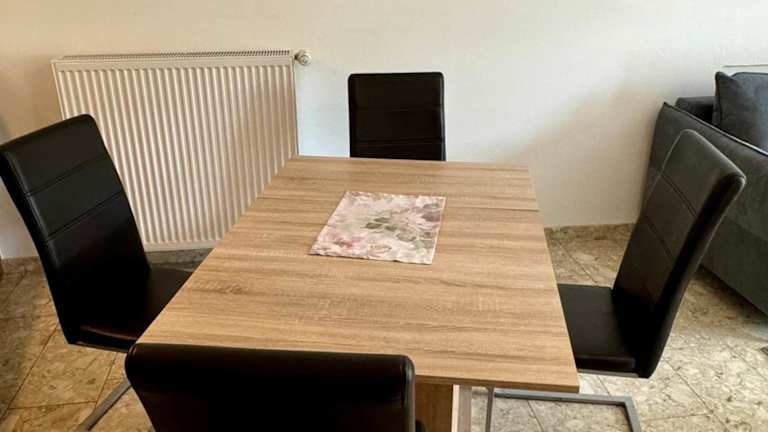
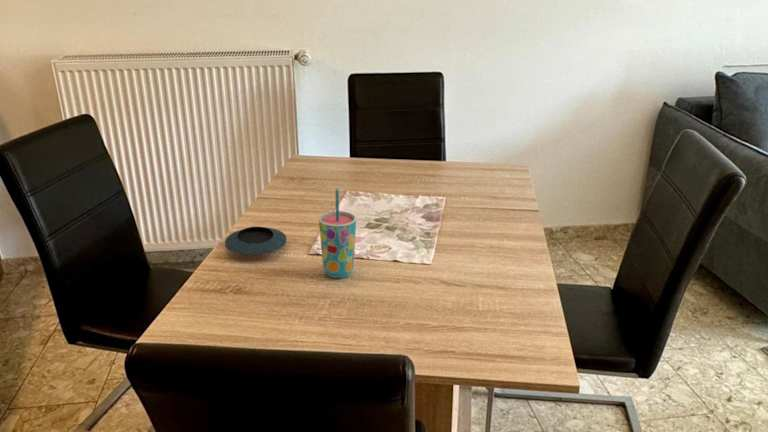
+ cup (337, 232)
+ saucer (255, 238)
